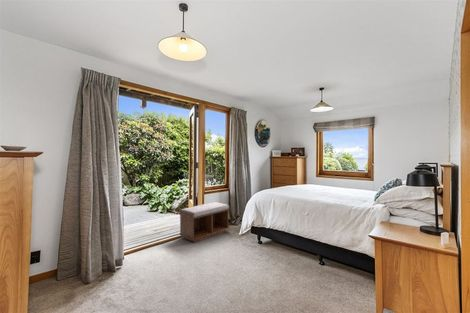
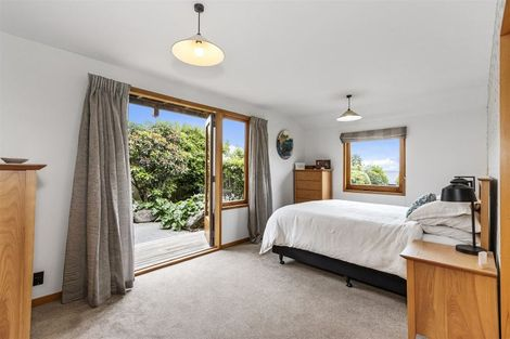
- bench (205, 220)
